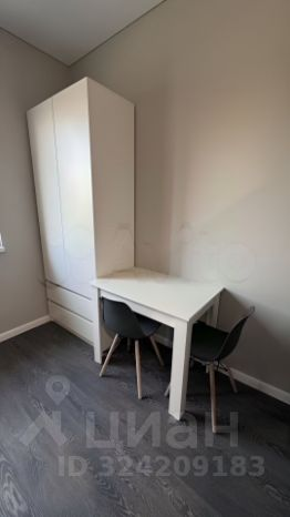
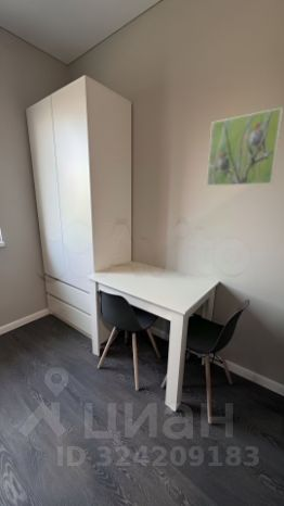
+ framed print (240, 151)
